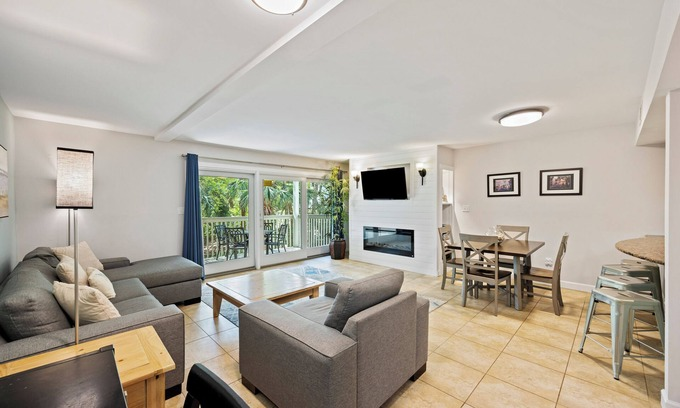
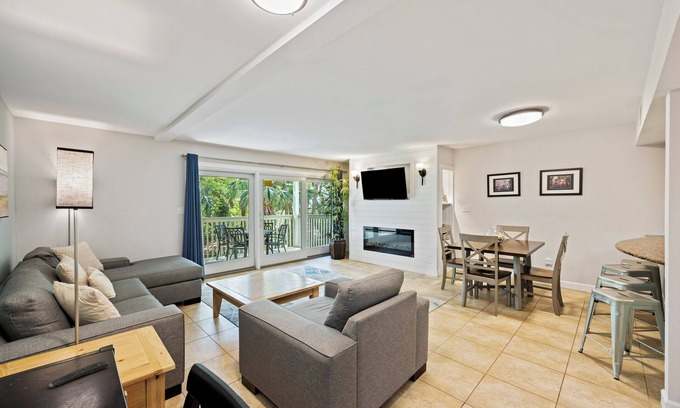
+ remote control (80, 373)
